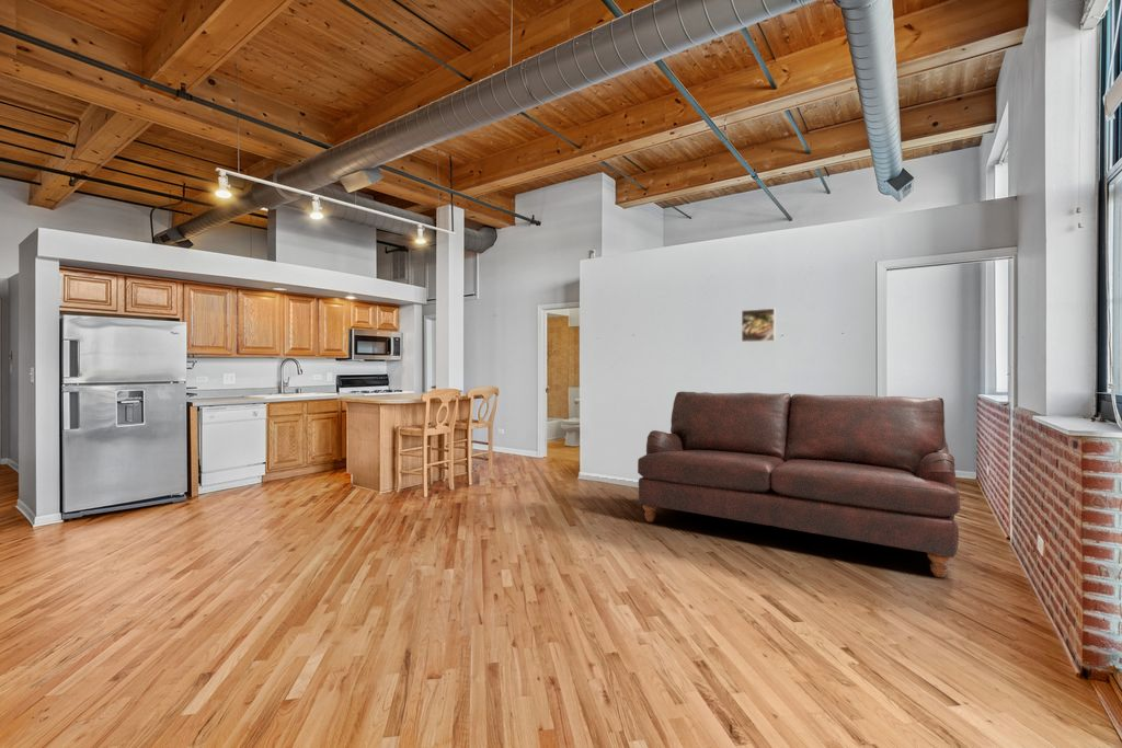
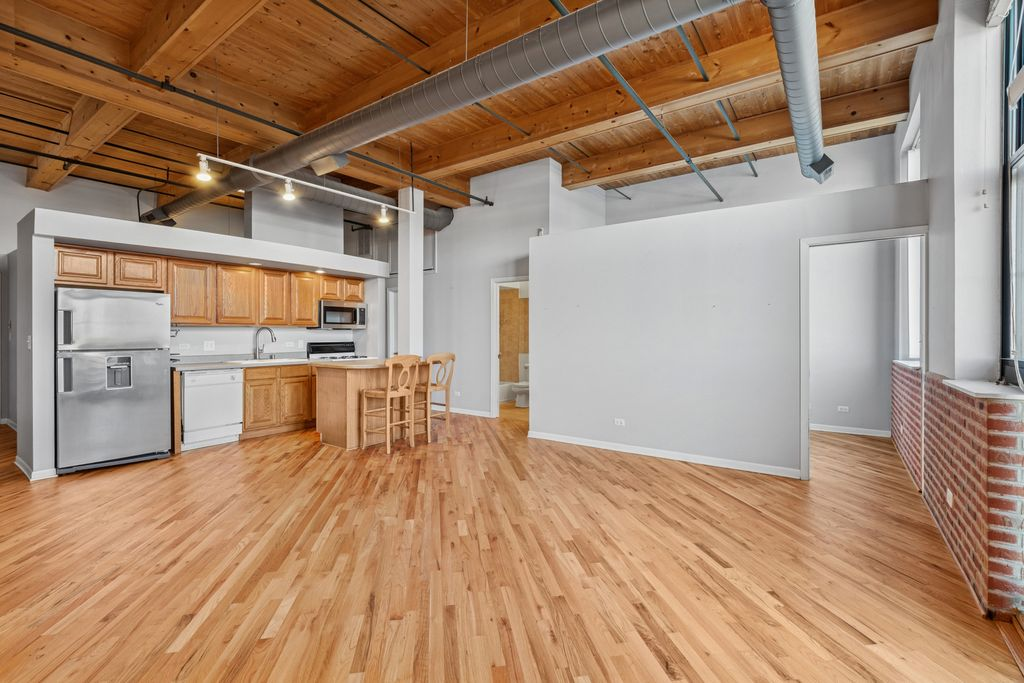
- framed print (758, 325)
- sofa (786, 460)
